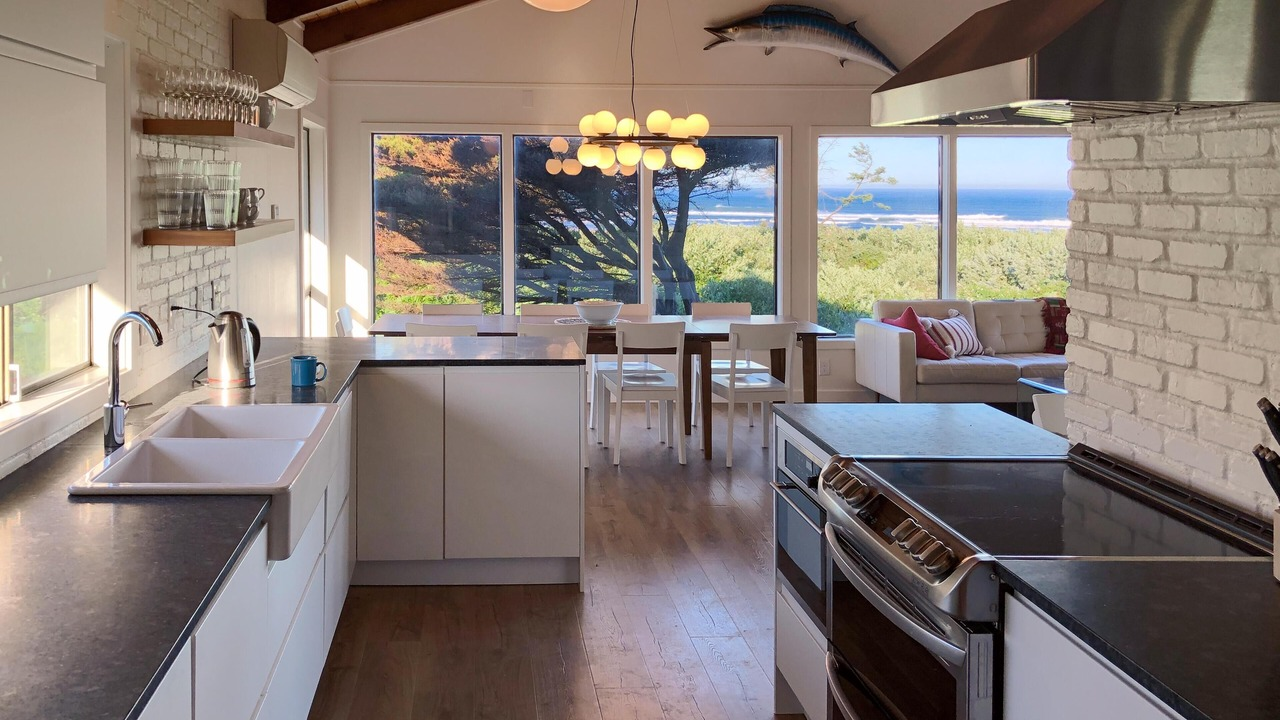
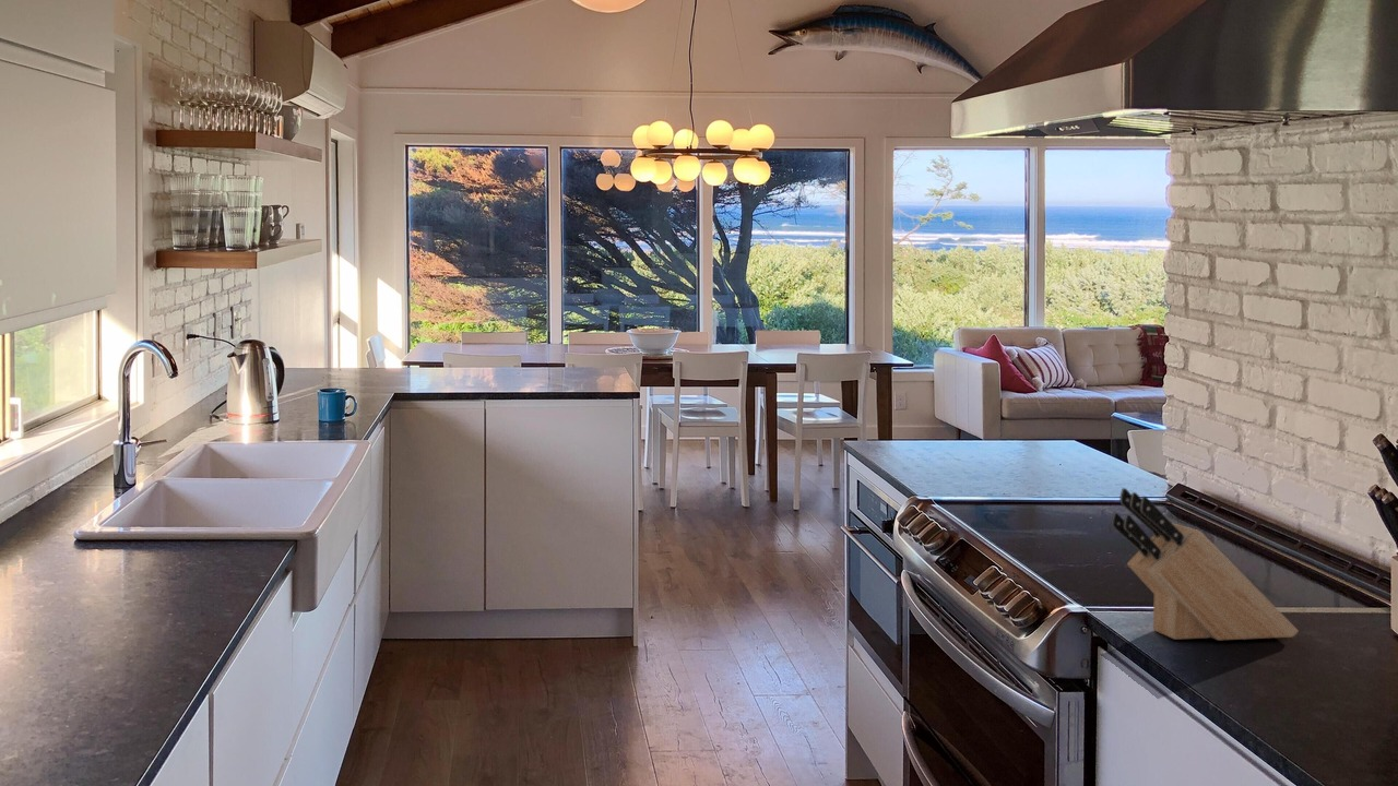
+ knife block (1199, 561)
